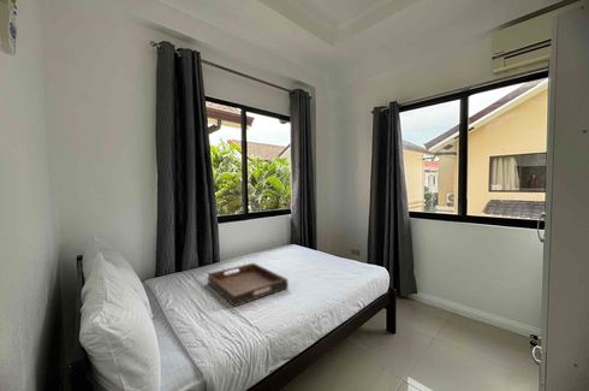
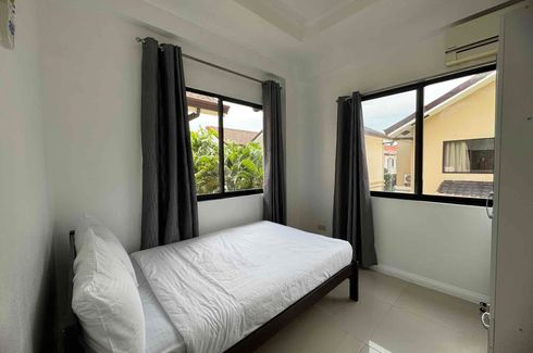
- serving tray (245, 280)
